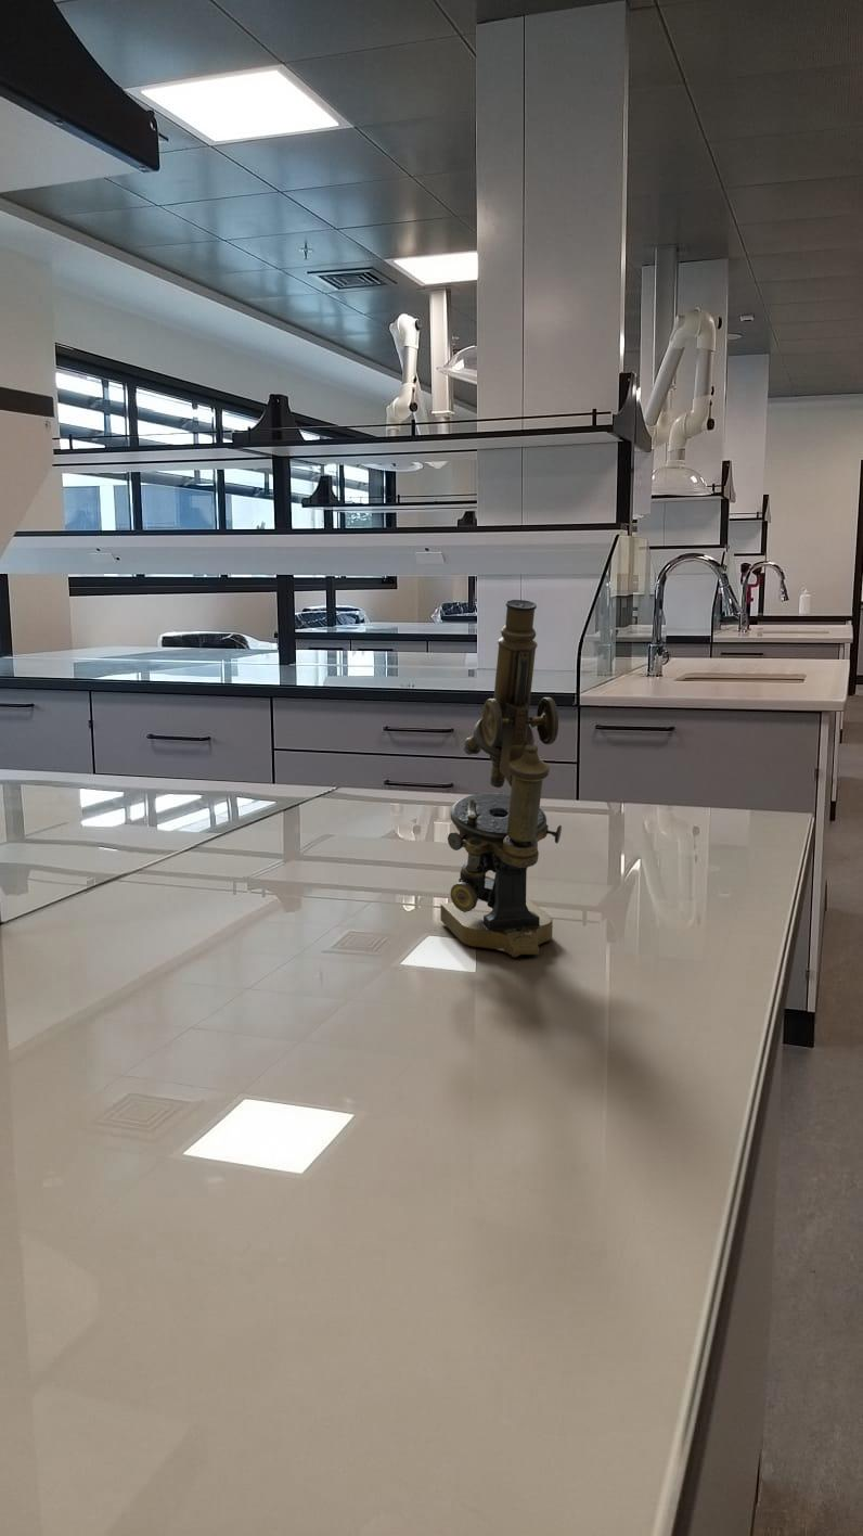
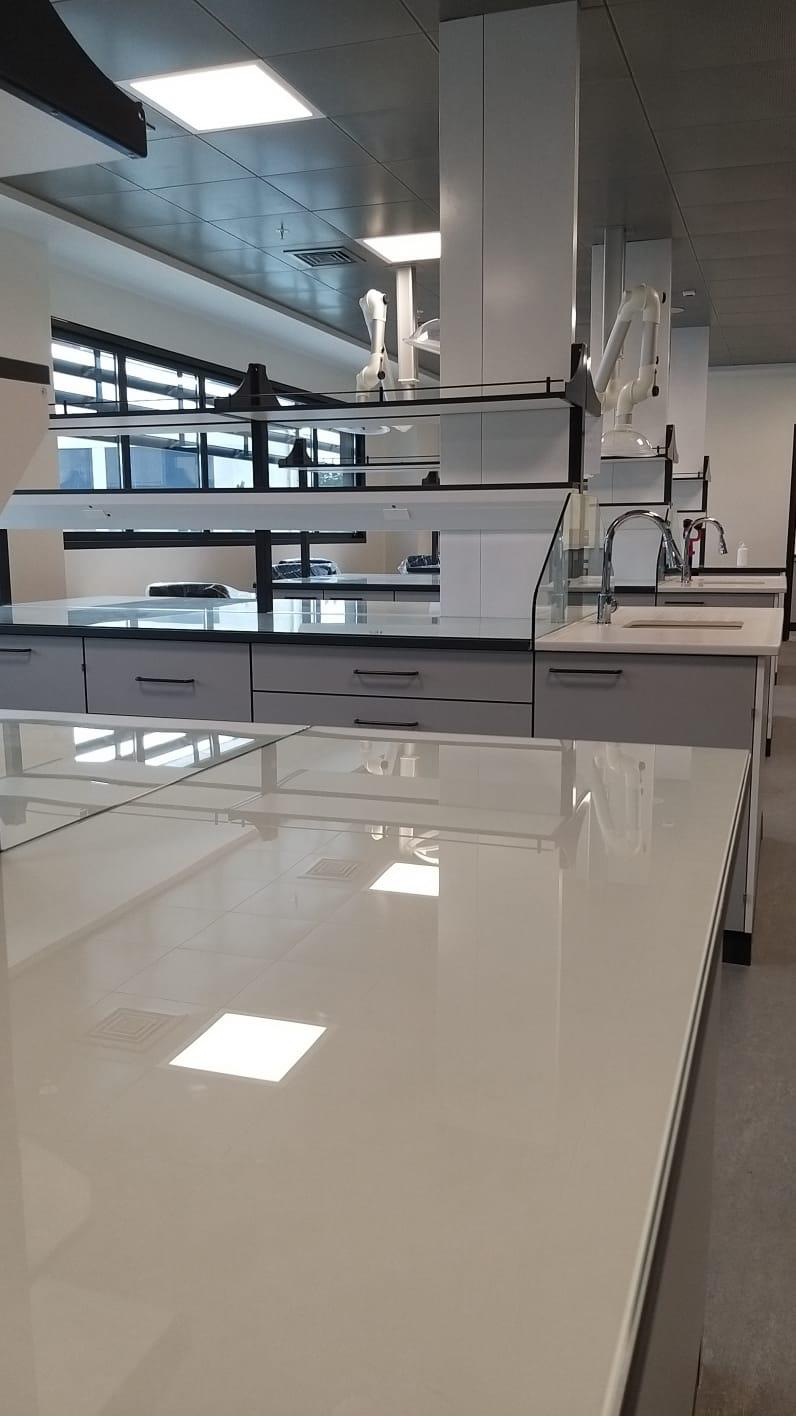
- microscope (505, 772)
